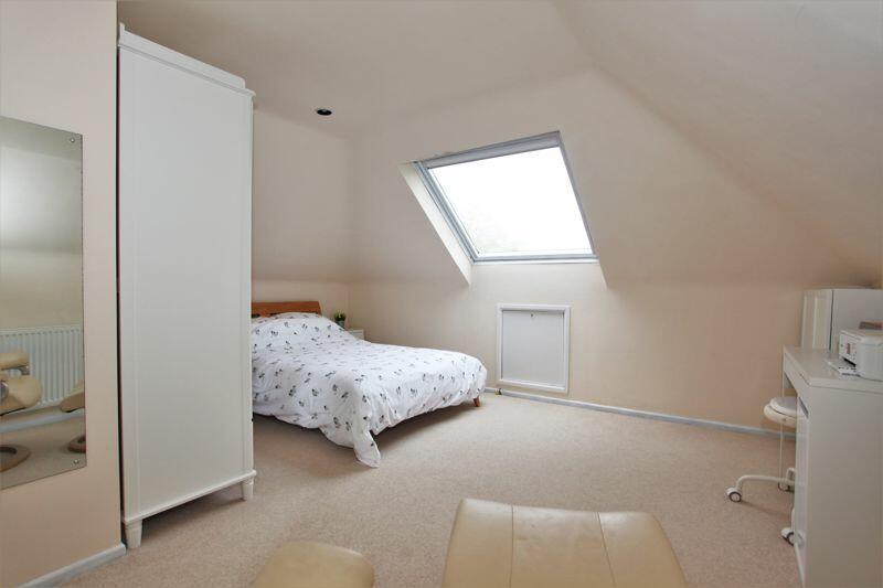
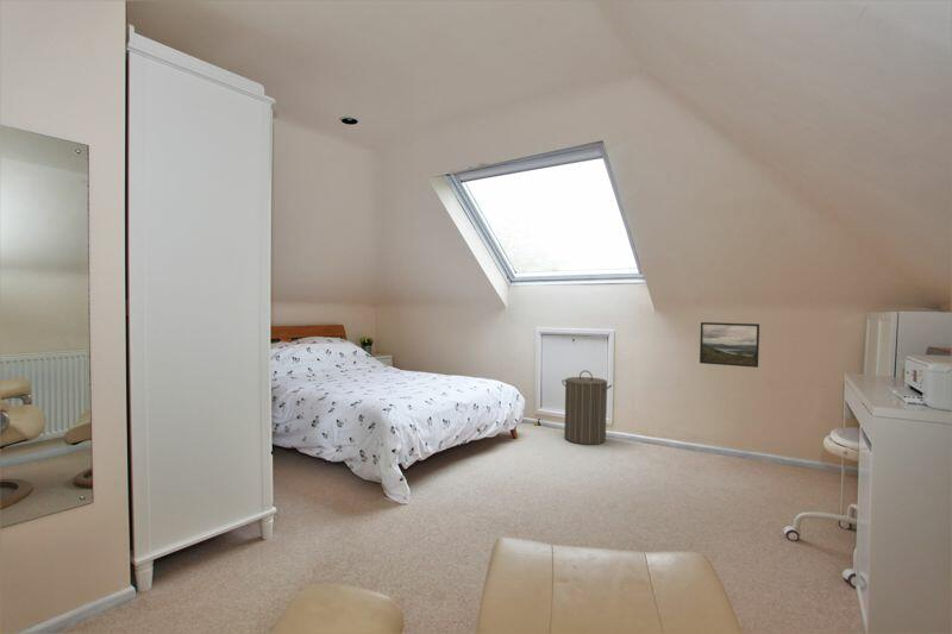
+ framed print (728, 344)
+ laundry hamper (585, 404)
